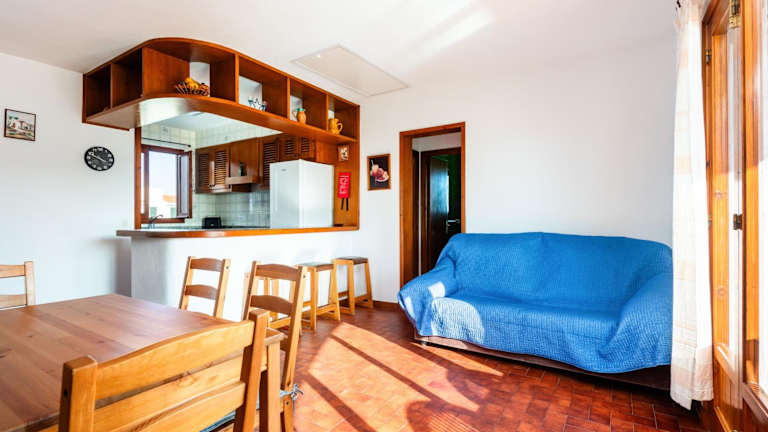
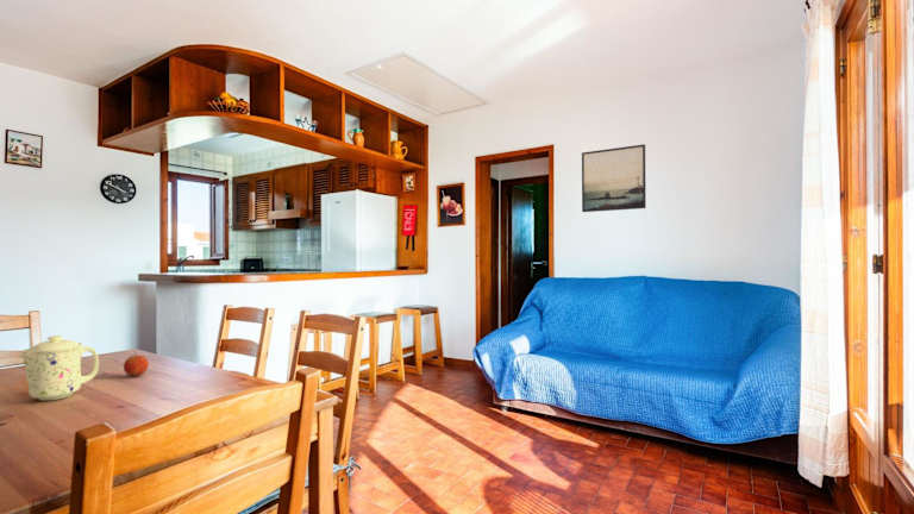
+ mug (60, 365)
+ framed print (612, 178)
+ fruit (136, 364)
